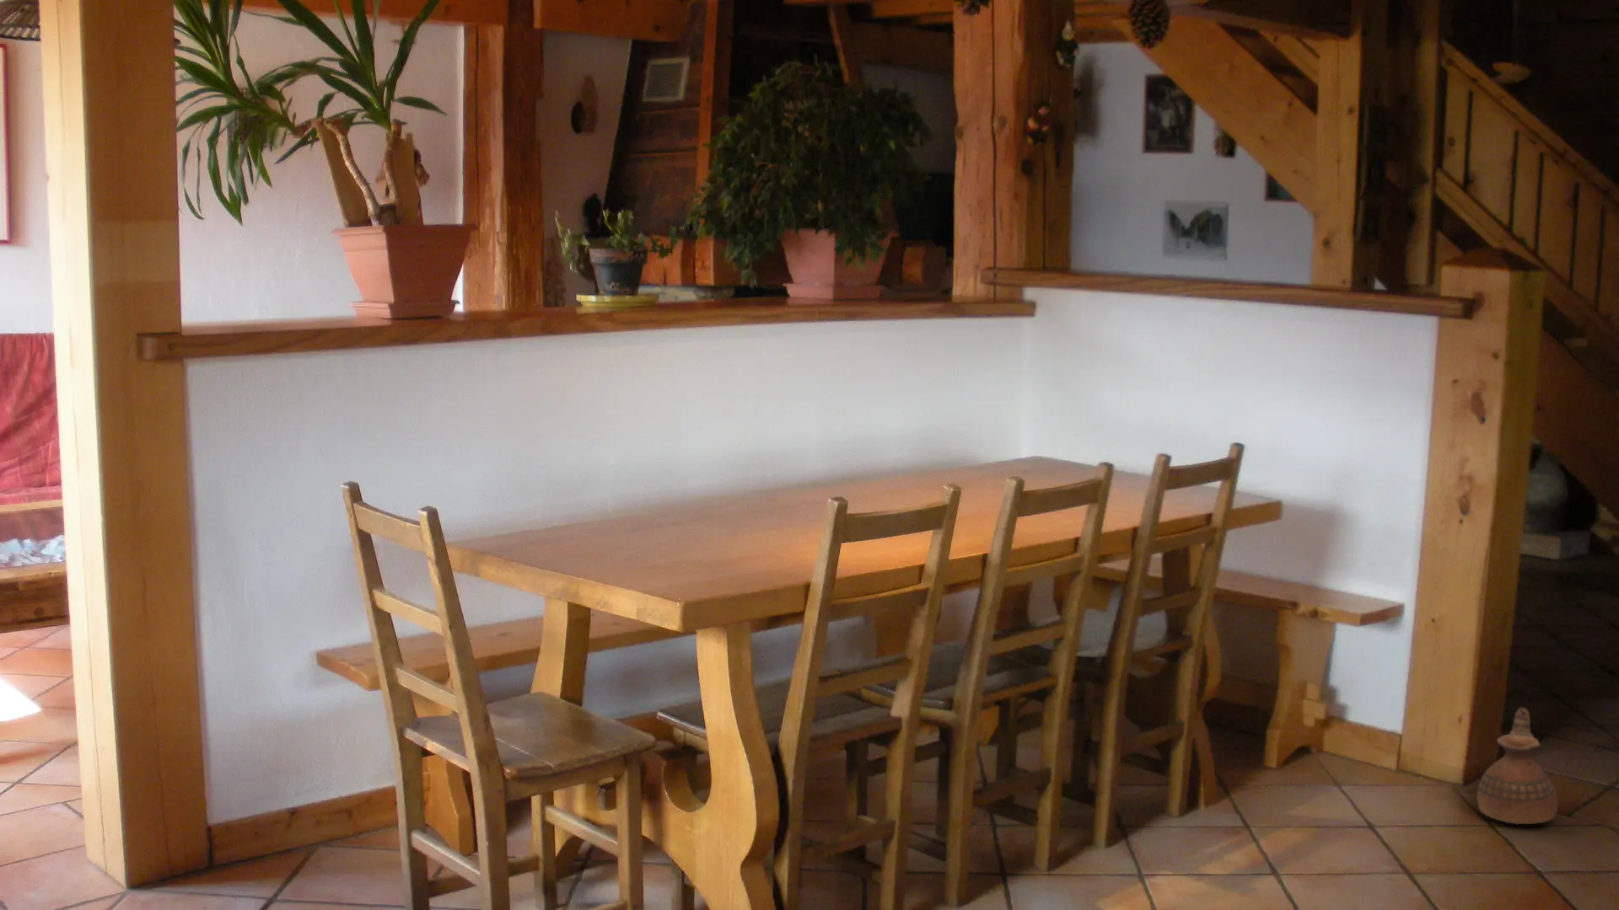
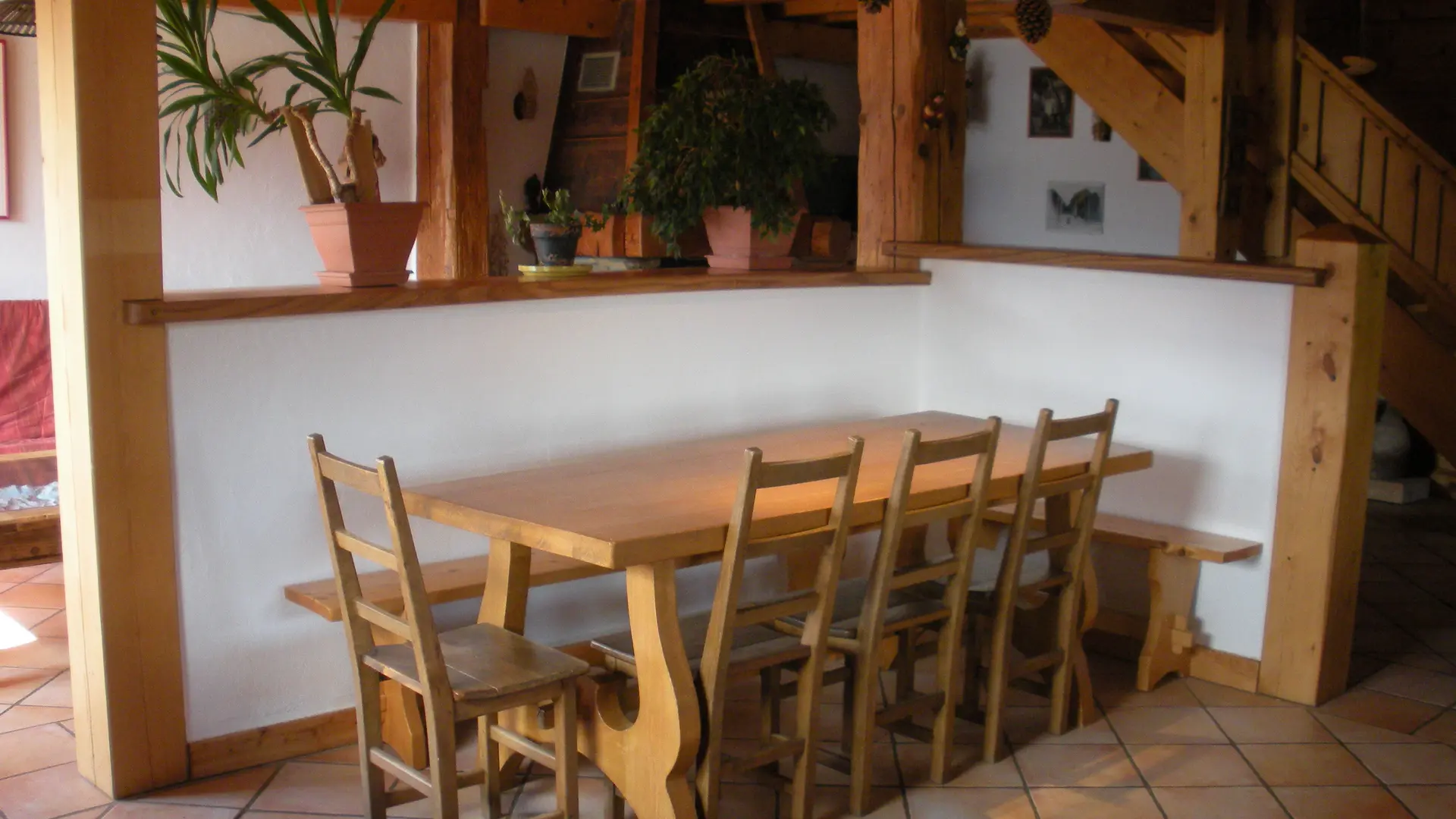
- ceramic jug (1522, 769)
